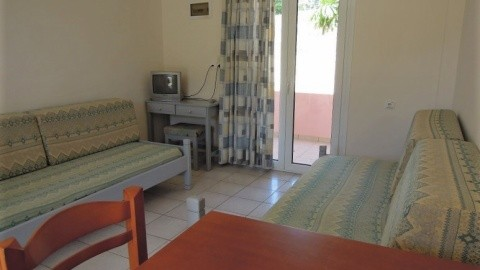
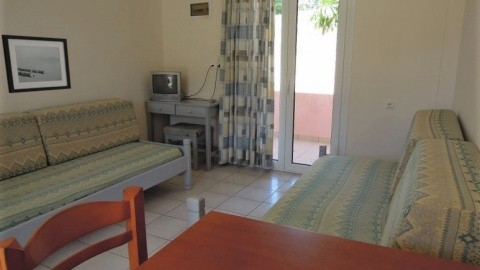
+ wall art (39, 64)
